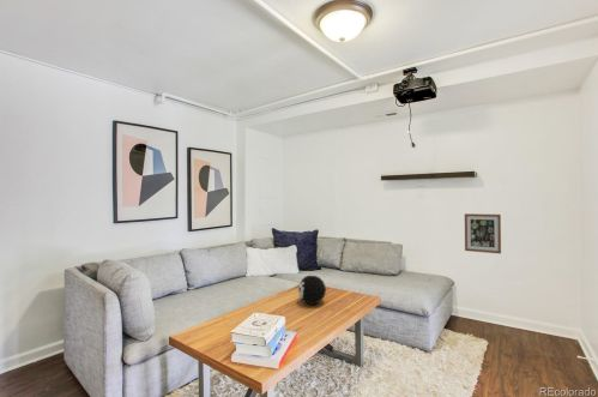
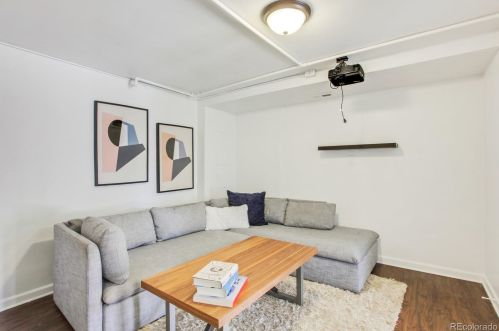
- wall art (482, 233)
- decorative orb (312, 289)
